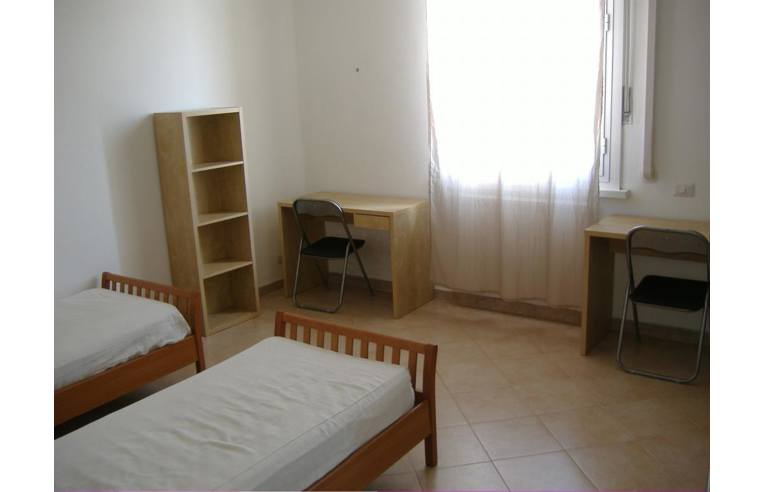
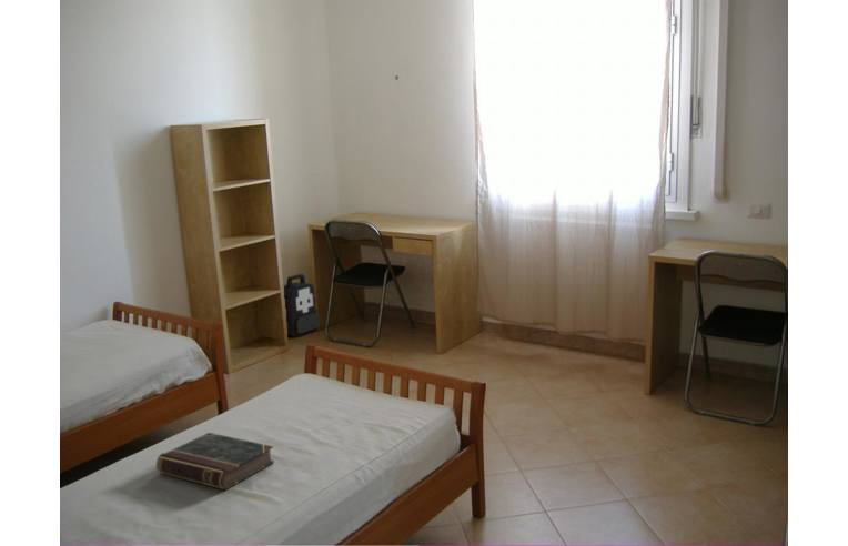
+ book (214, 458)
+ backpack (296, 303)
